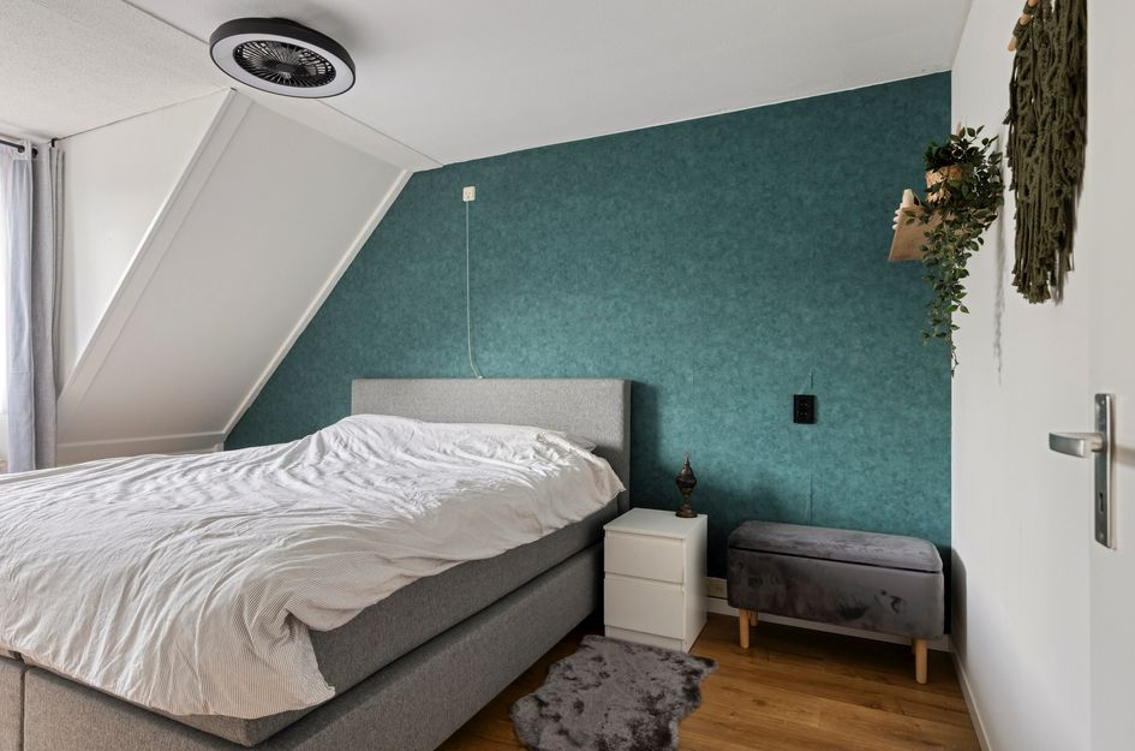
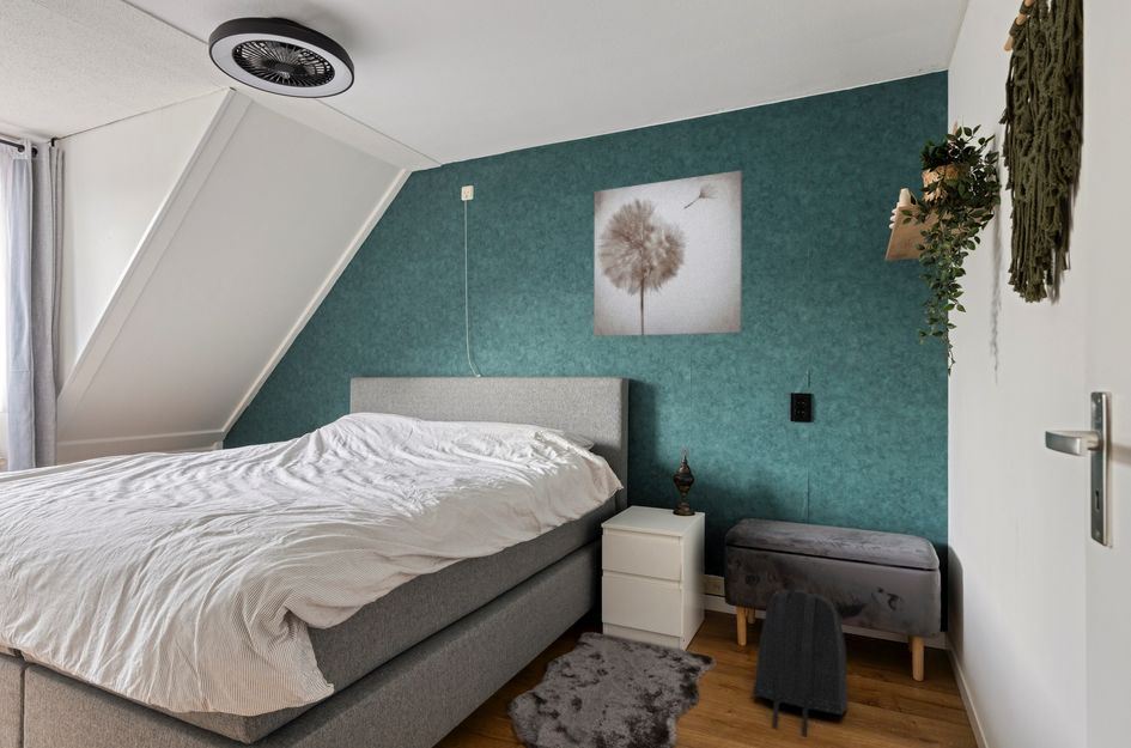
+ backpack (798, 646)
+ wall art (663, 257)
